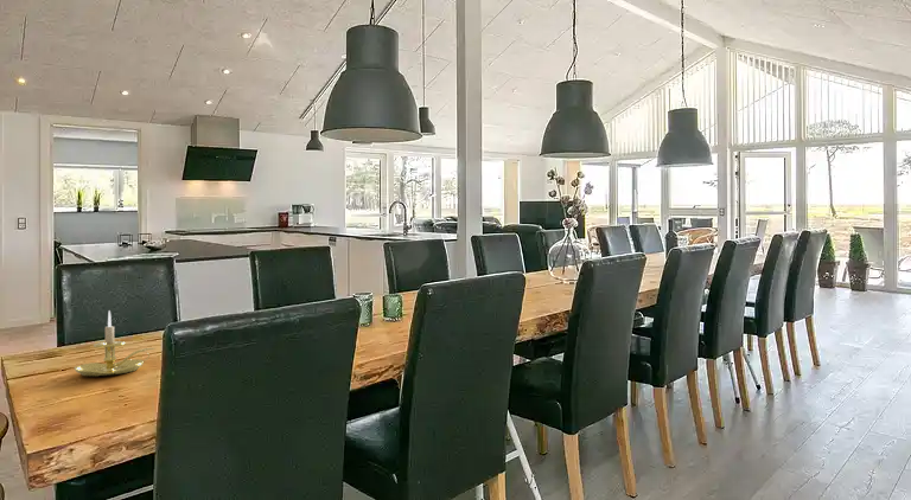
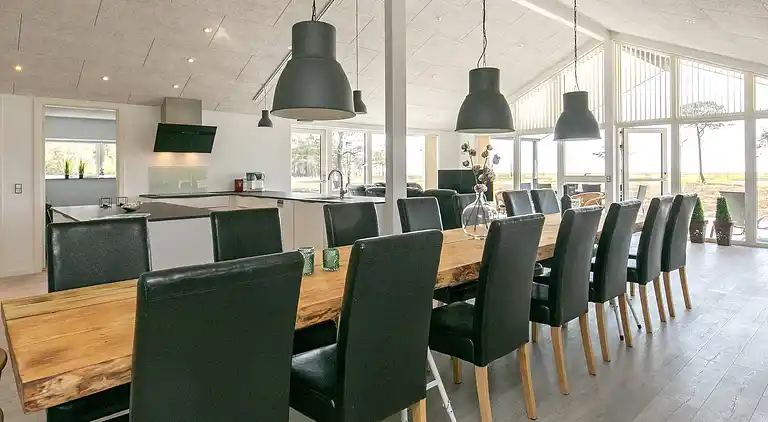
- candle holder (115, 341)
